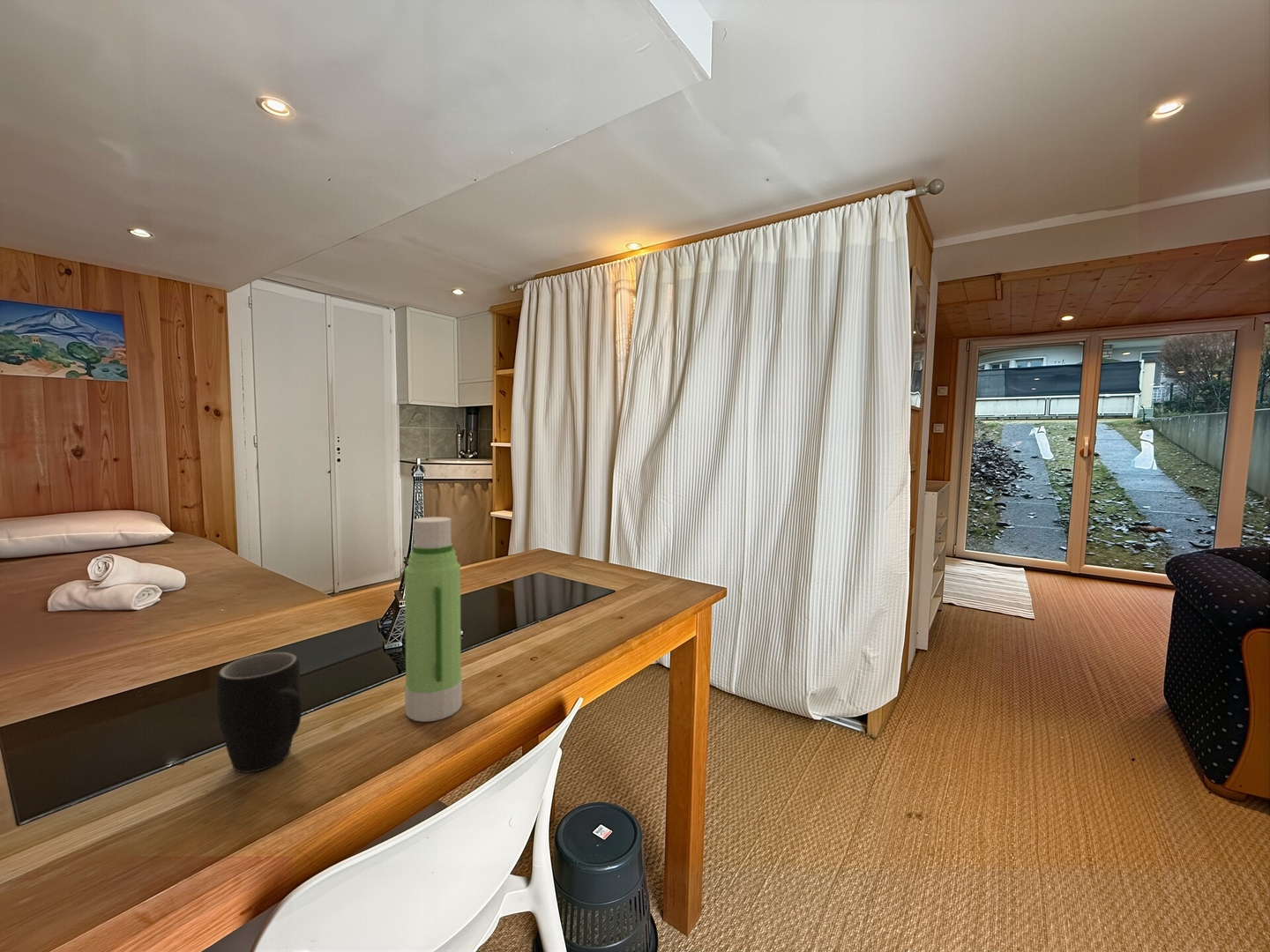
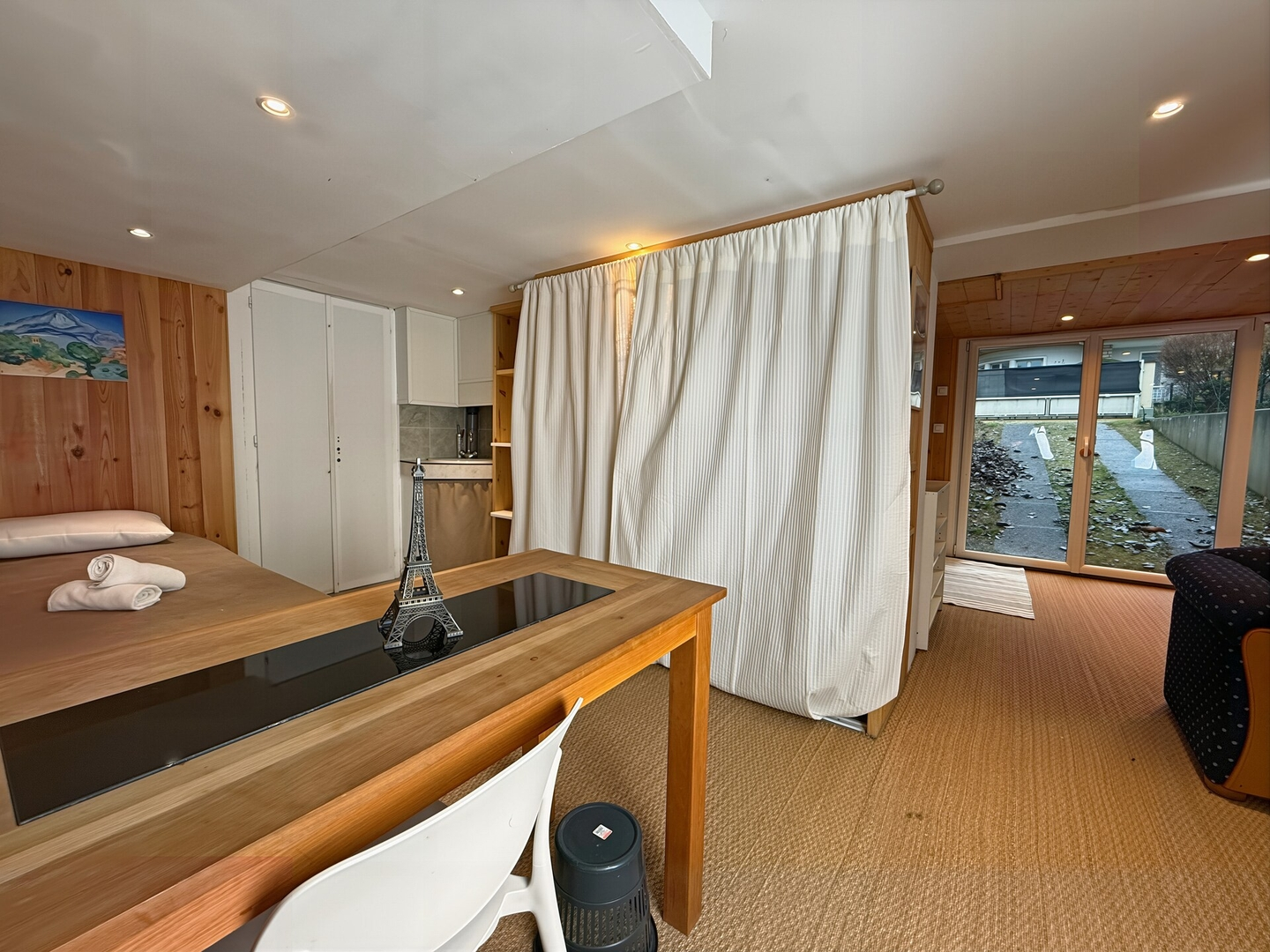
- mug (269, 716)
- water bottle (432, 615)
